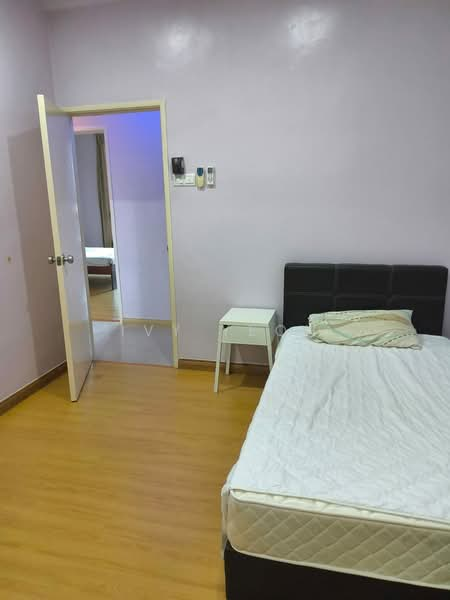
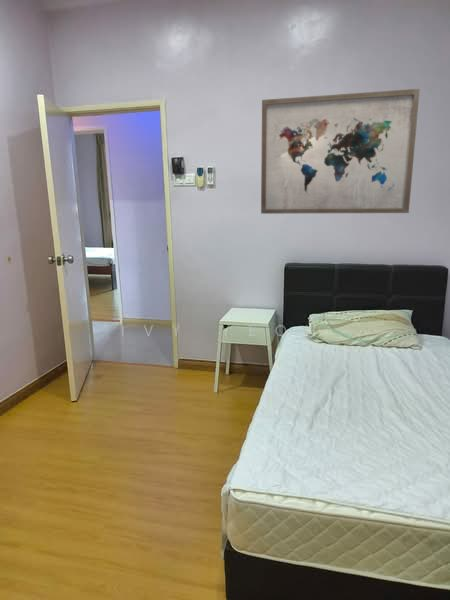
+ wall art (334, 155)
